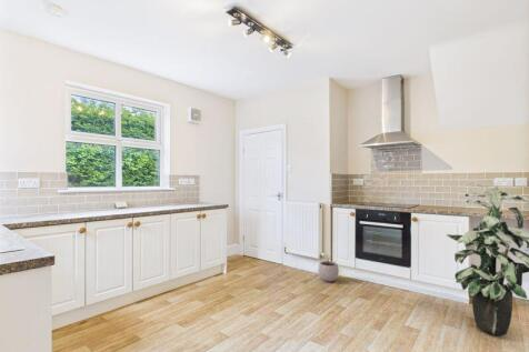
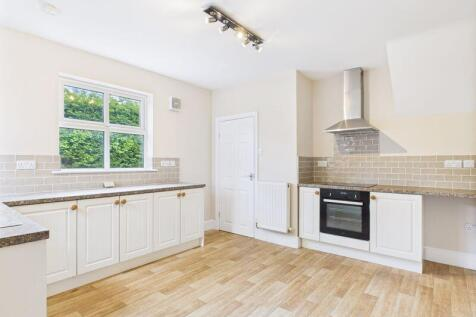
- indoor plant (489, 255)
- plant pot (328, 268)
